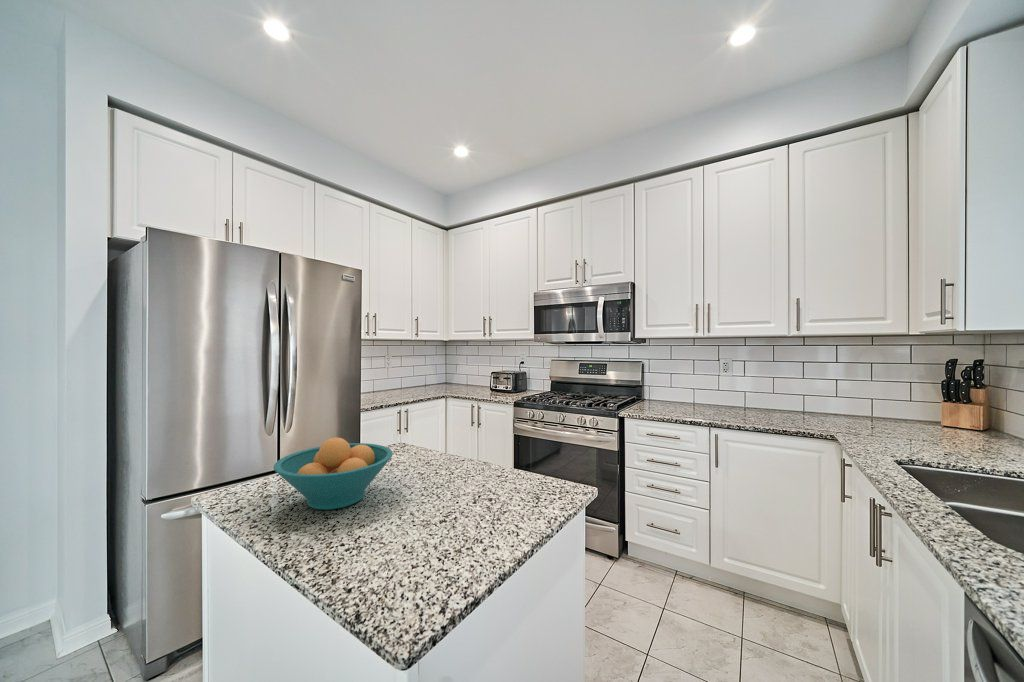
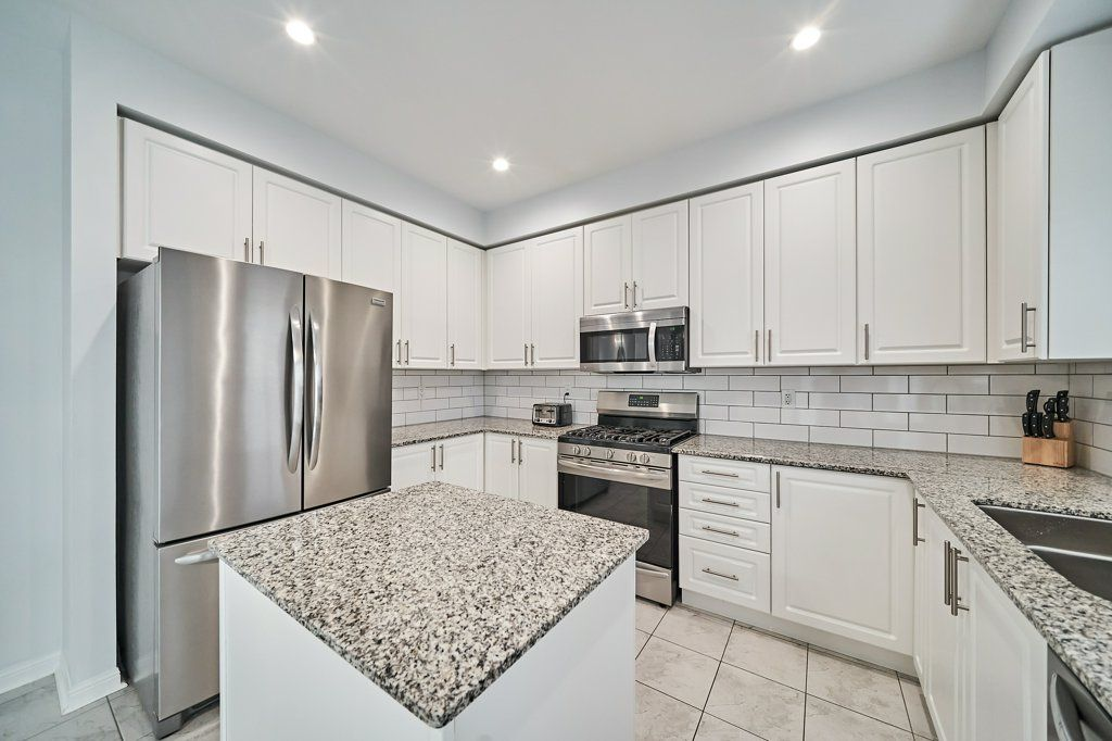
- fruit bowl (336, 468)
